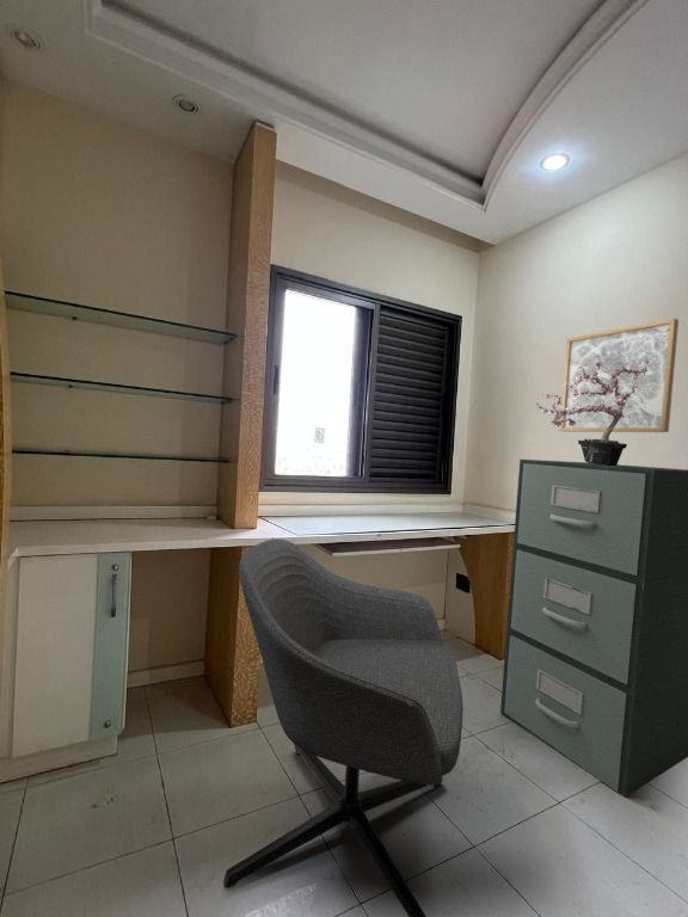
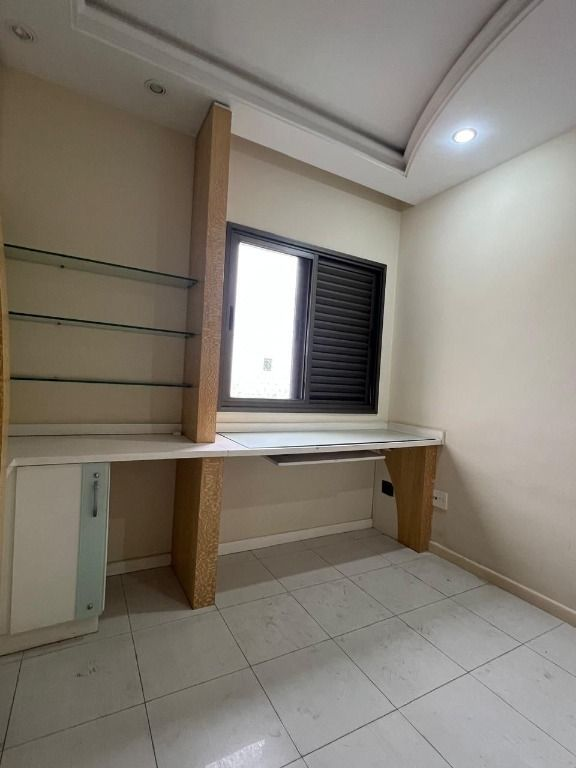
- potted plant (585, 410)
- chair (348, 691)
- filing cabinet (600, 601)
- wall art (610, 381)
